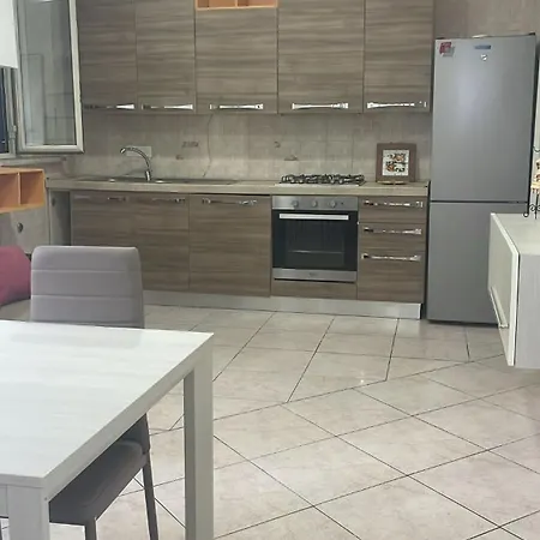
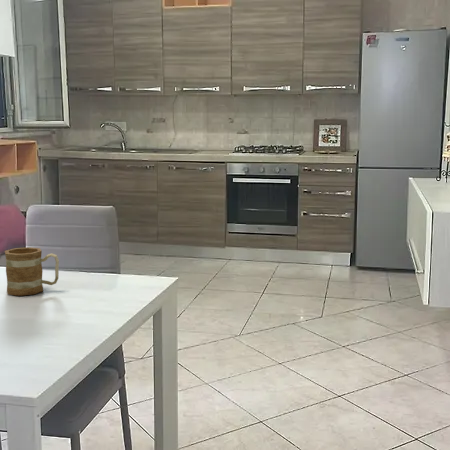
+ mug (32, 270)
